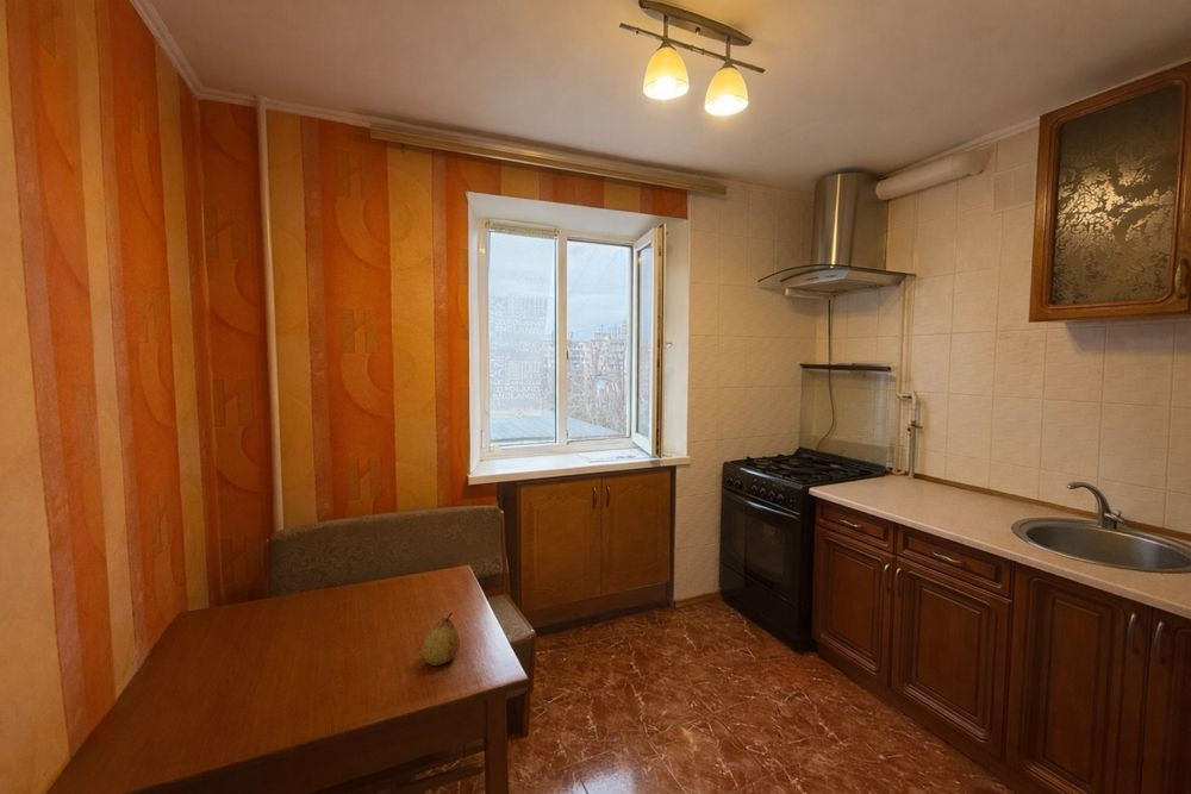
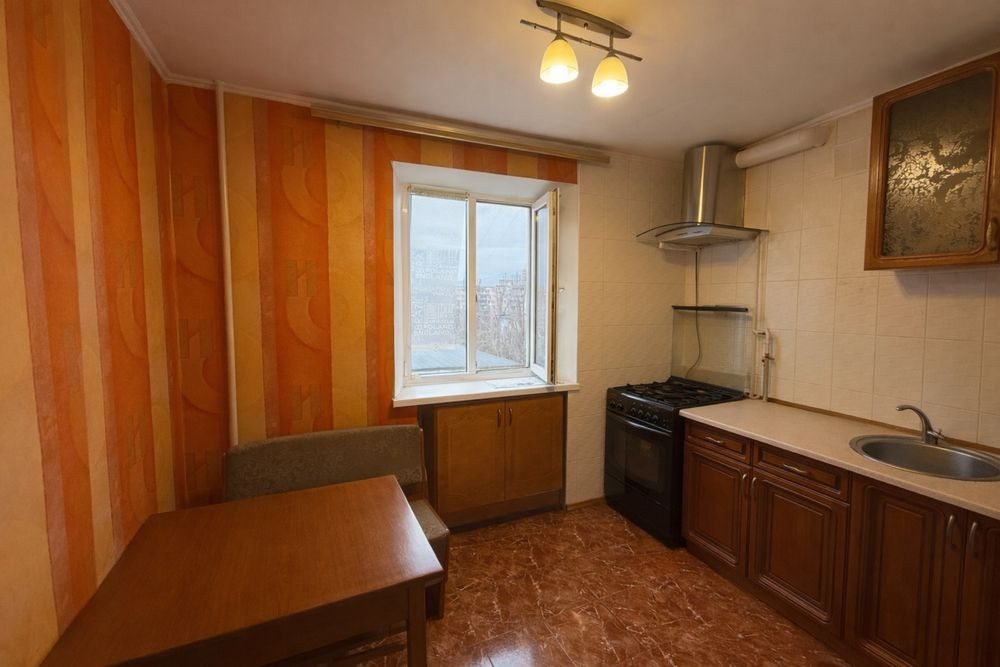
- fruit (441, 636)
